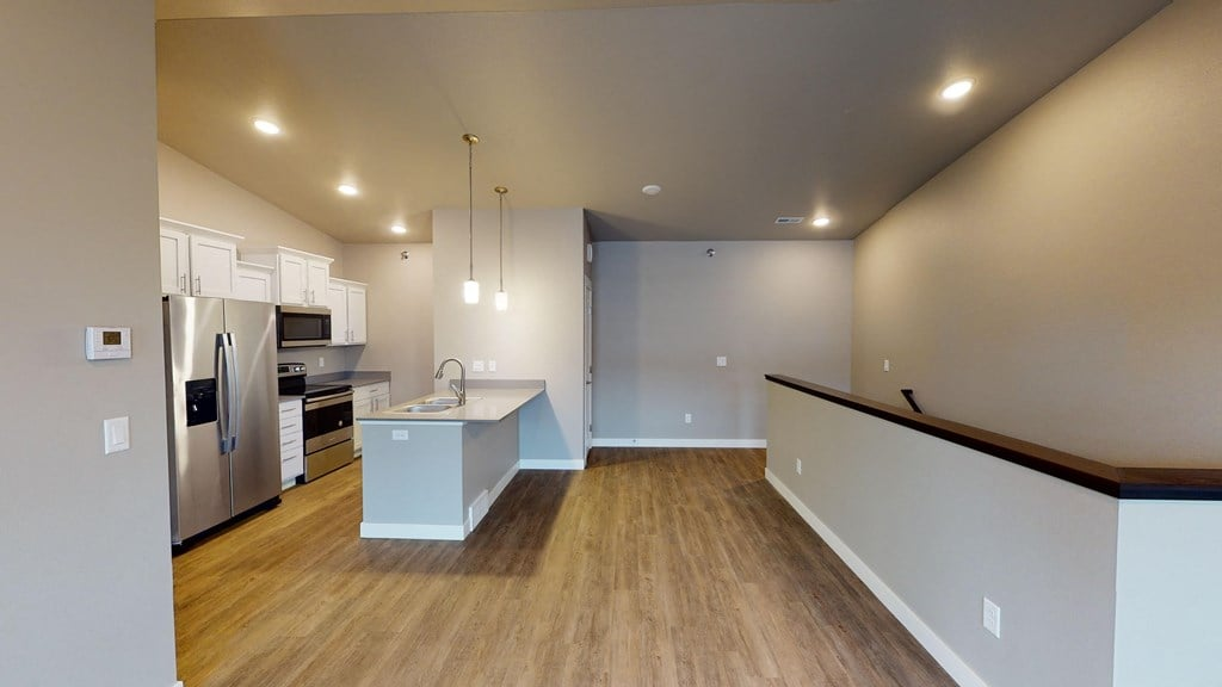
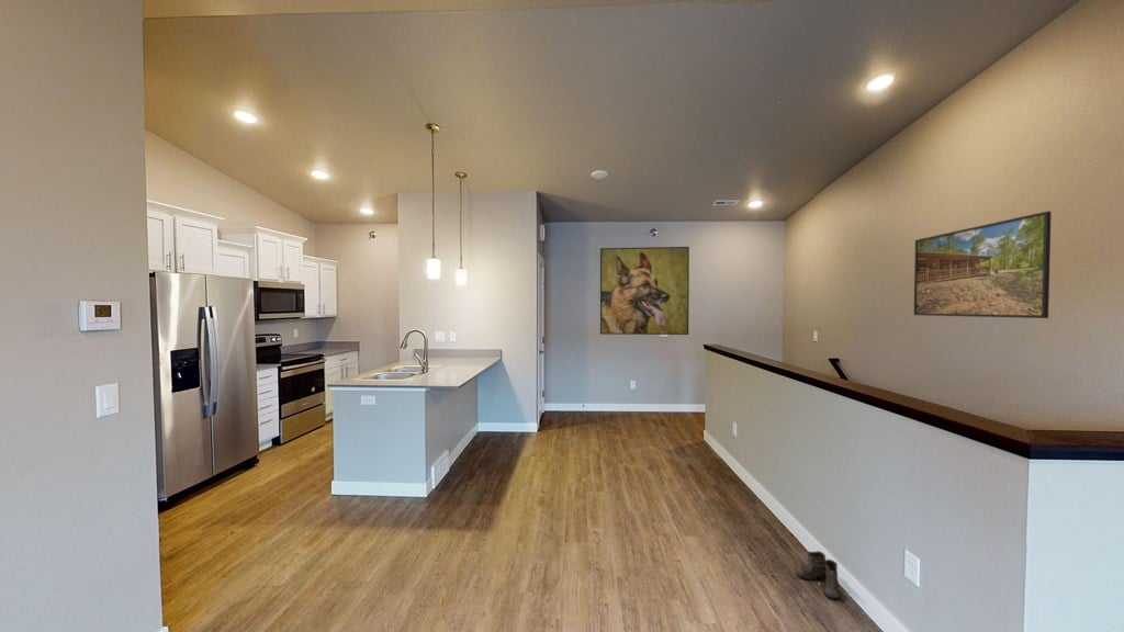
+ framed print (643, 291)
+ boots (819, 571)
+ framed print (969, 272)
